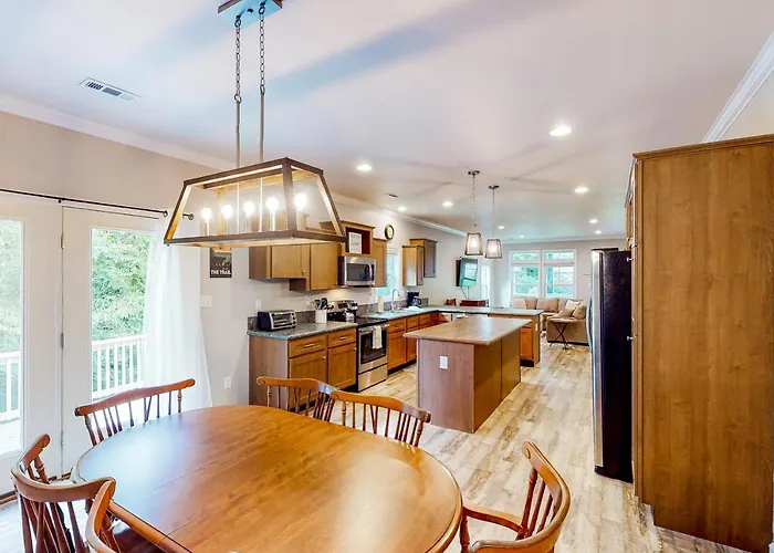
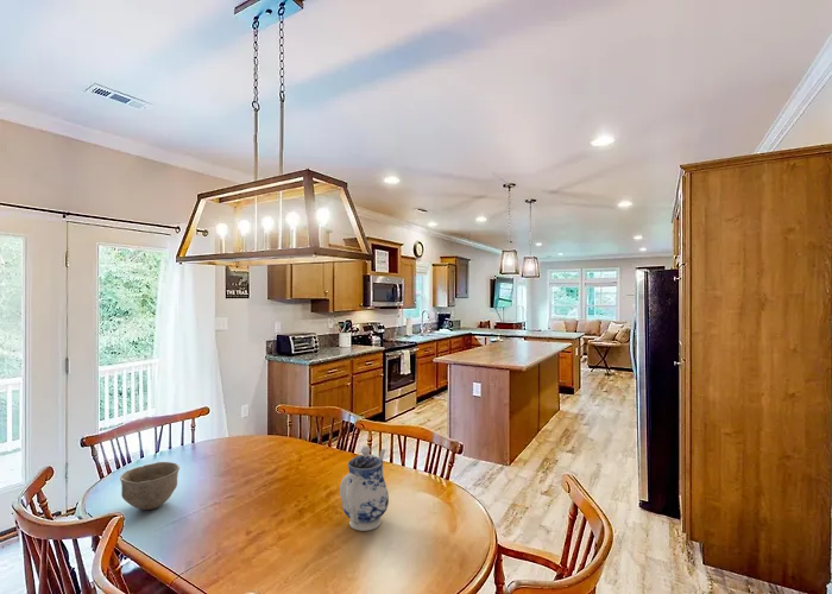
+ bowl (150, 488)
+ teapot (365, 484)
